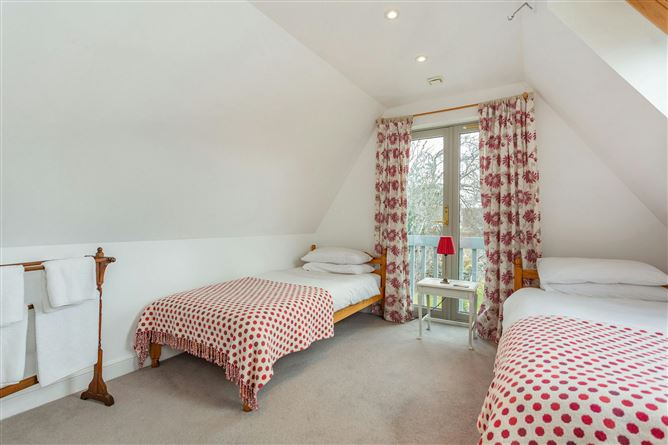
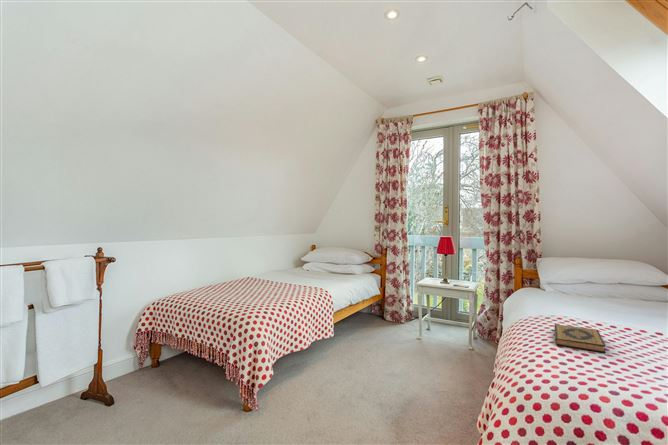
+ hardback book (577, 337)
